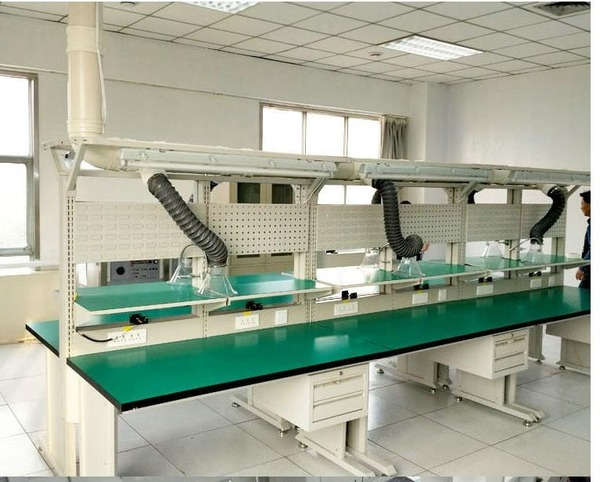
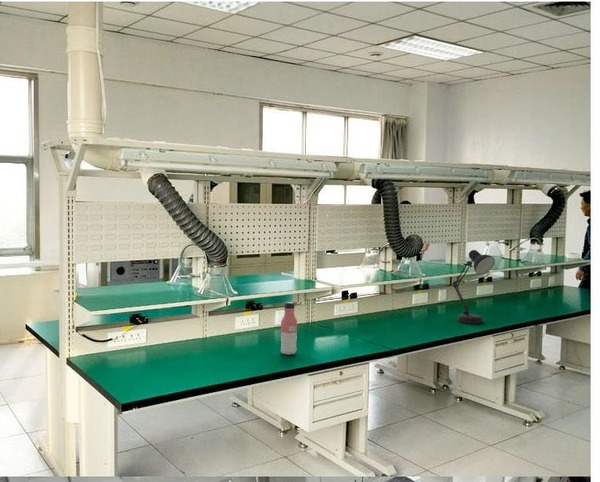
+ water bottle (289, 327)
+ desk lamp (461, 280)
